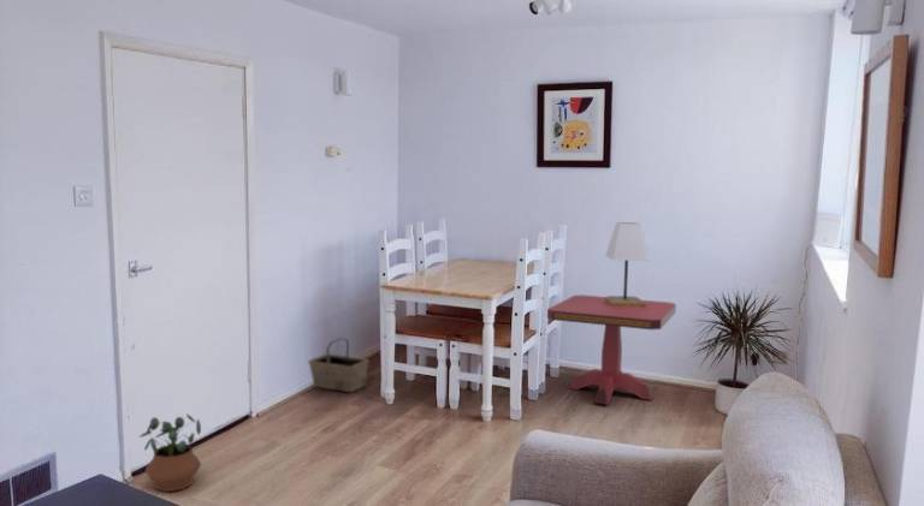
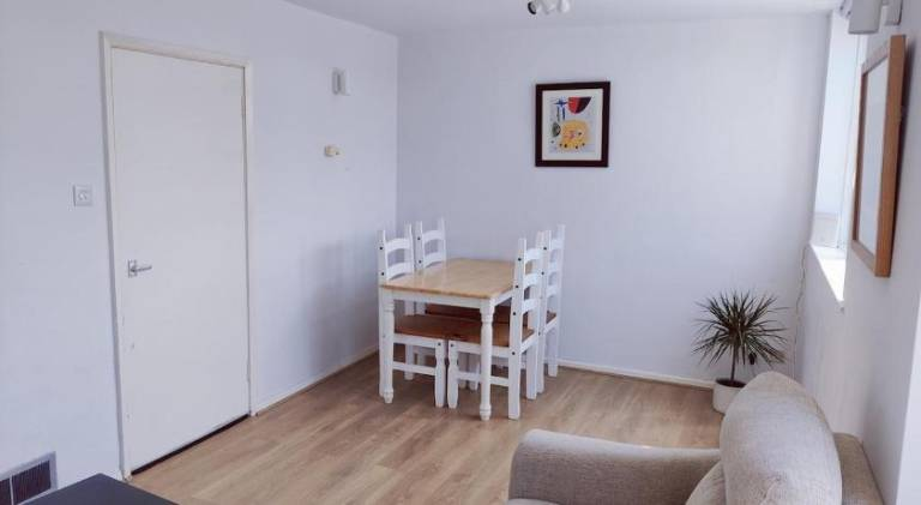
- potted plant (167, 450)
- lamp (626, 263)
- basket (338, 363)
- side table (611, 349)
